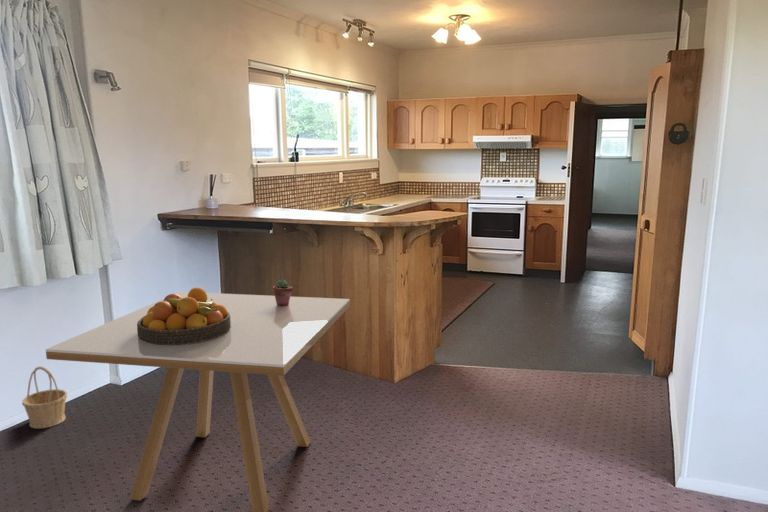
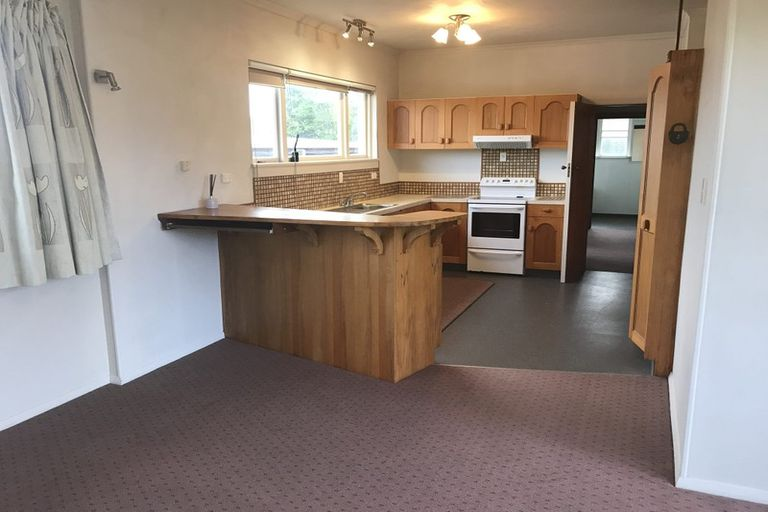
- basket (44, 394)
- fruit bowl (184, 311)
- potted succulent (282, 291)
- dining table (233, 393)
